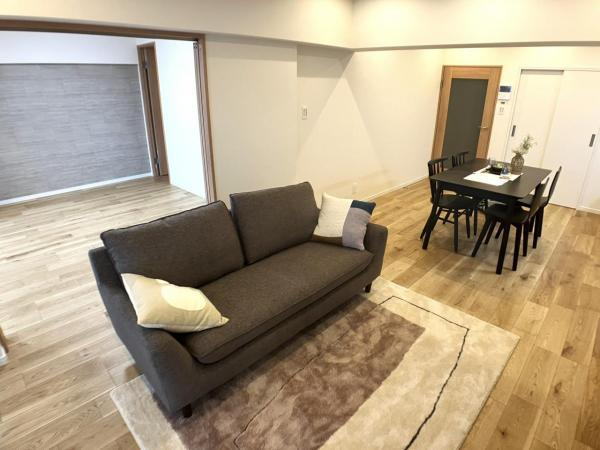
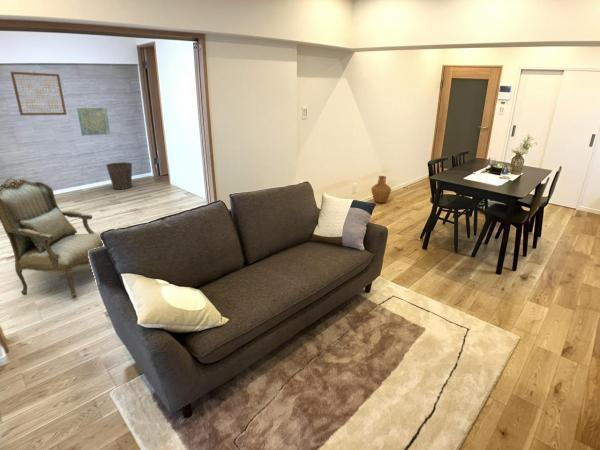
+ armchair (55, 232)
+ wall art (39, 92)
+ vase (381, 189)
+ wall art (94, 121)
+ waste bin (121, 175)
